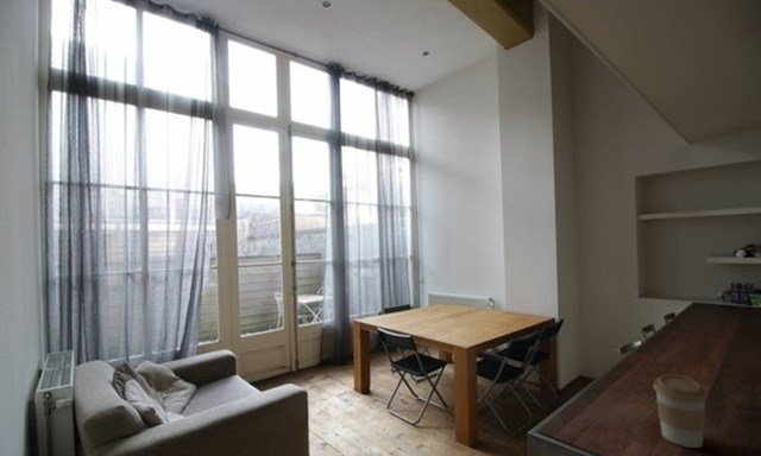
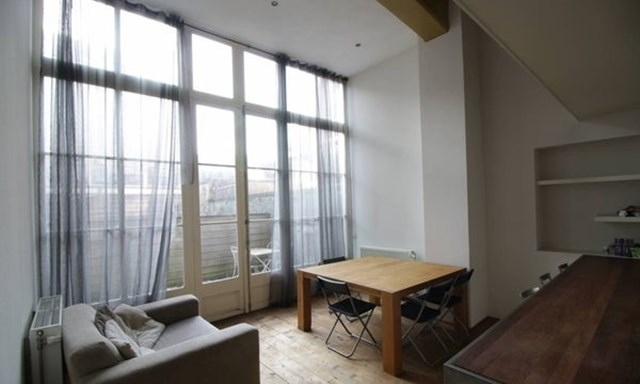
- coffee cup (680, 408)
